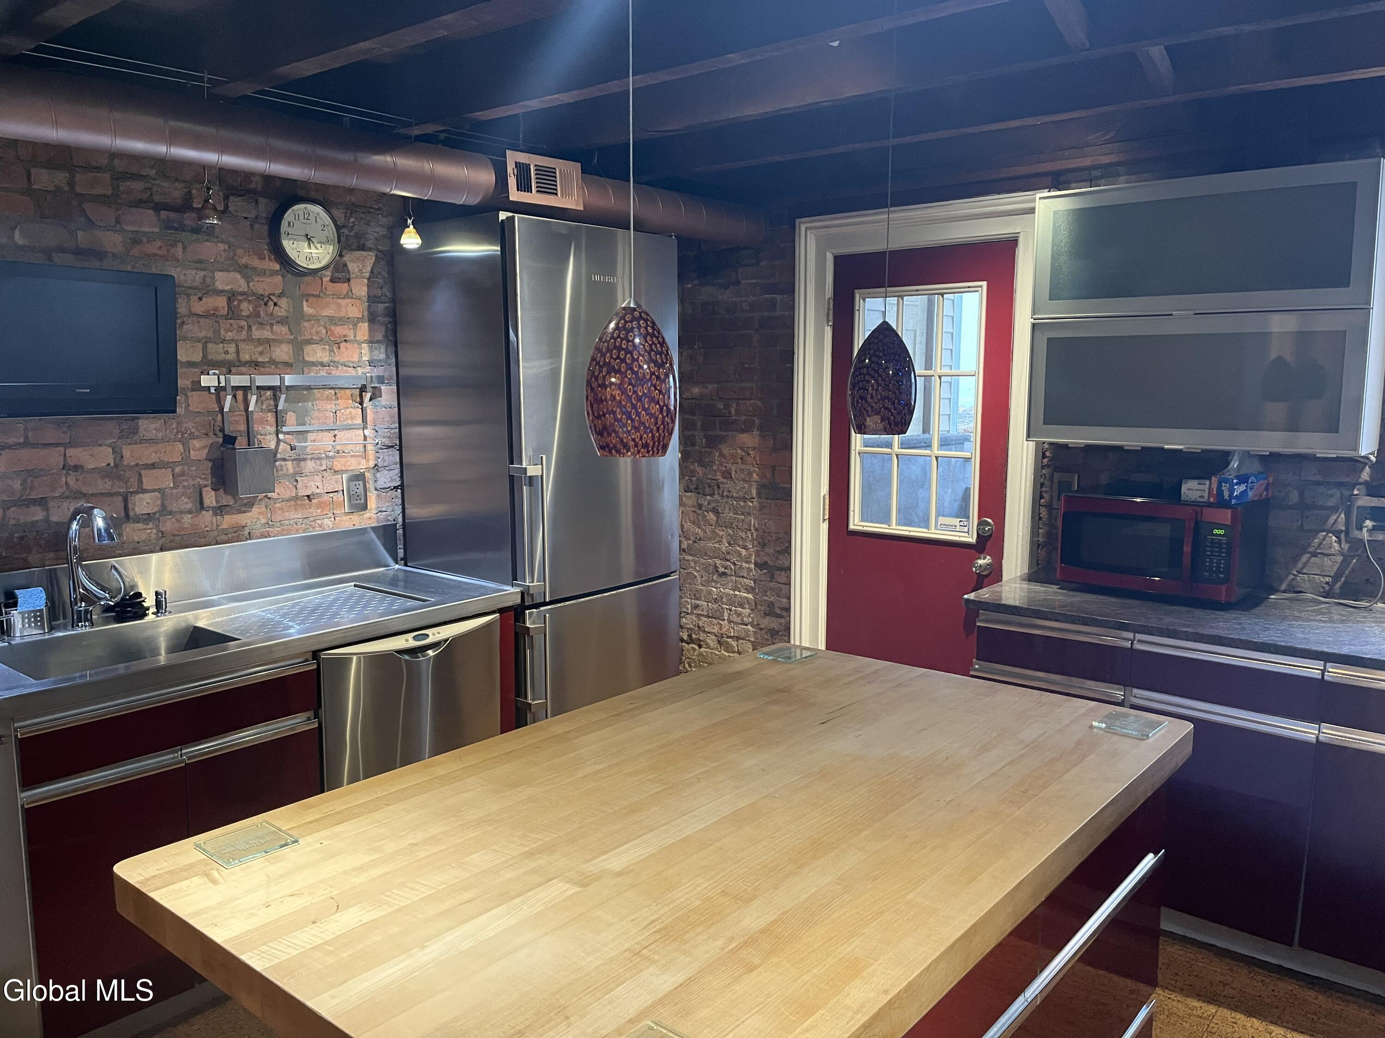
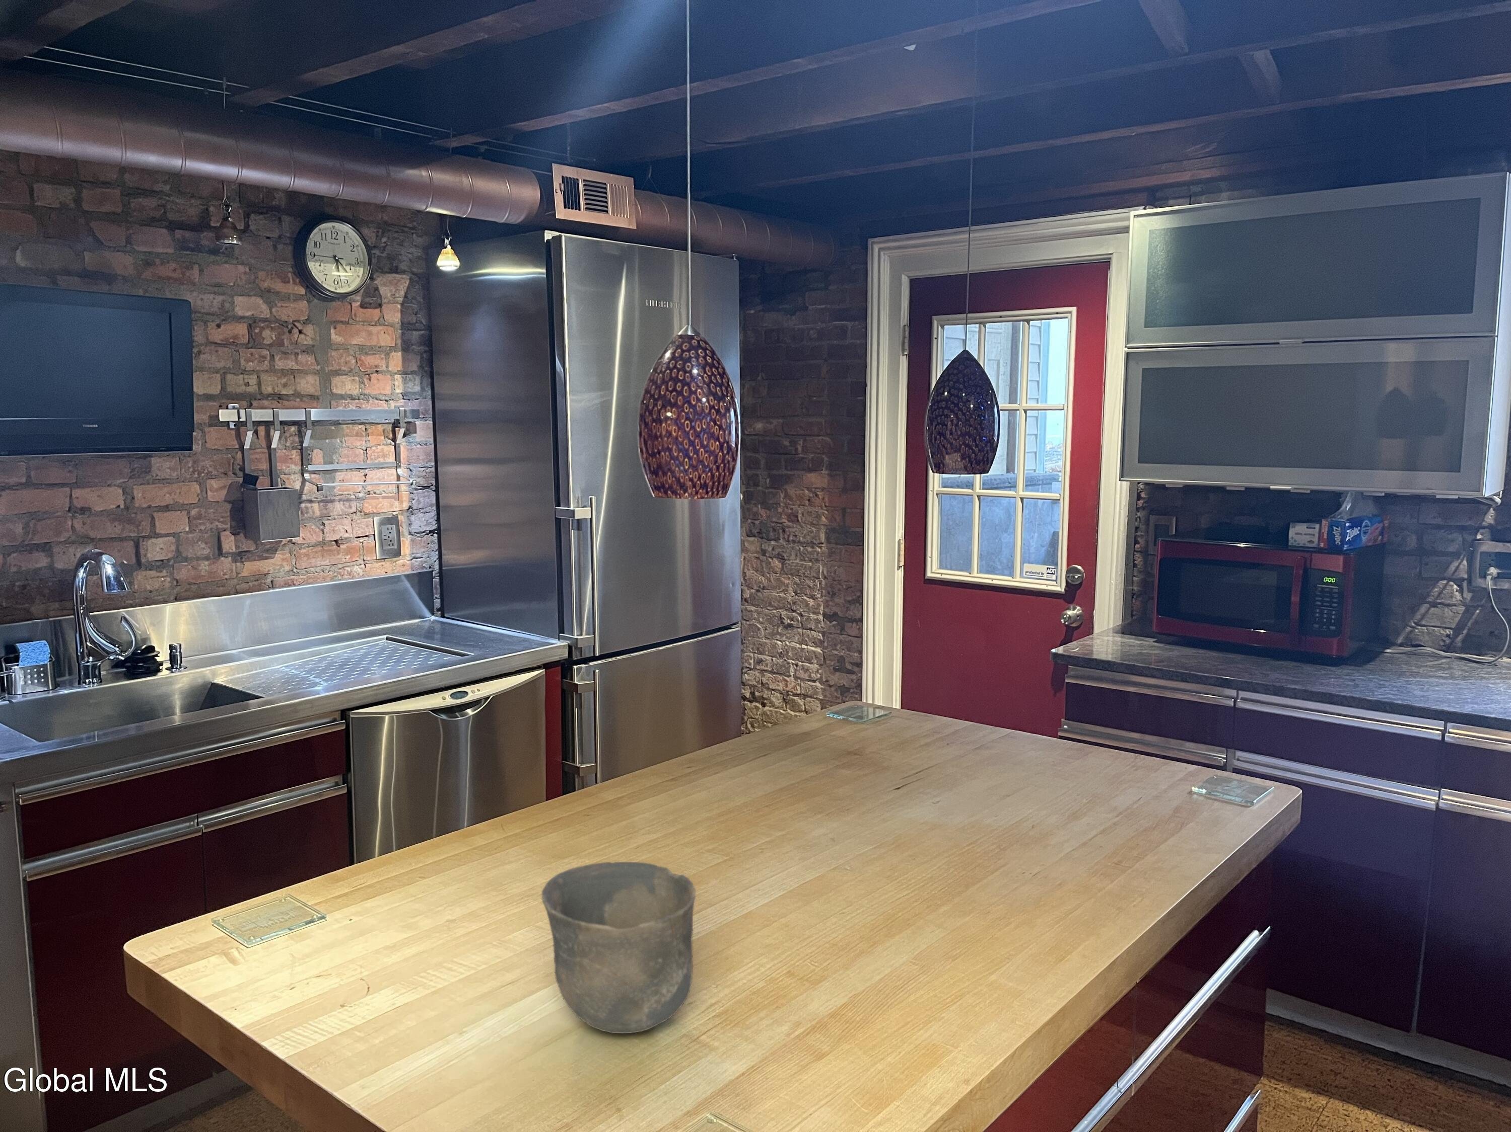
+ cup (617, 954)
